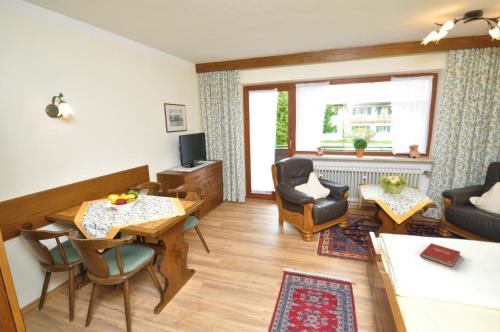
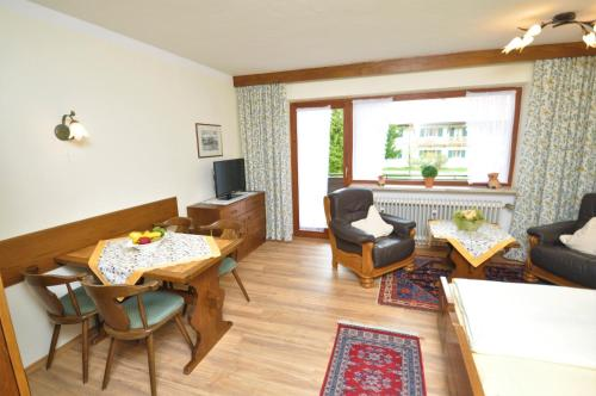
- book (440, 254)
